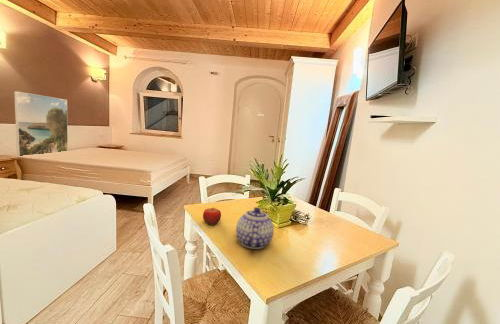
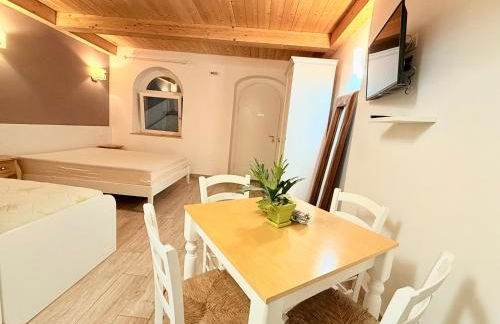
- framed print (44, 132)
- fruit (212, 214)
- teapot (255, 225)
